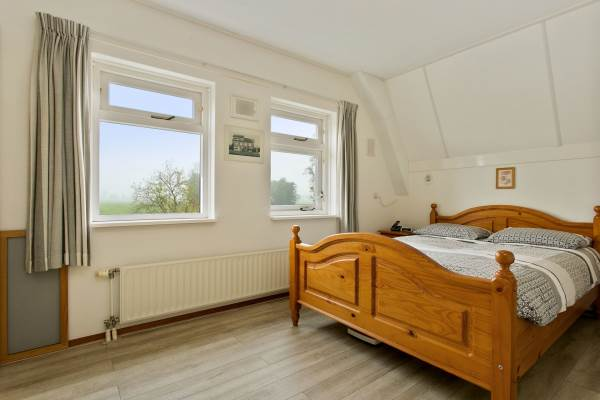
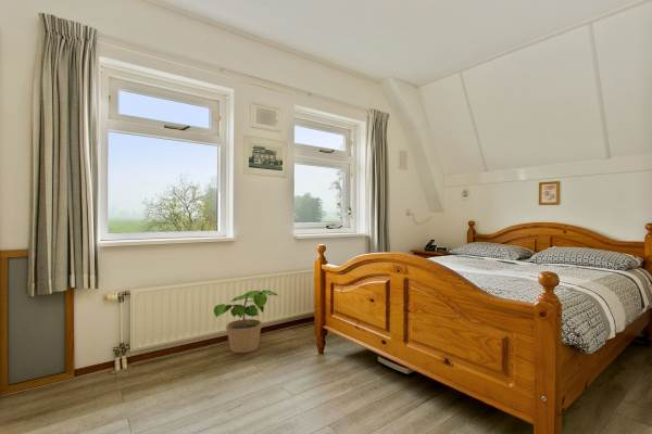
+ potted plant (246, 321)
